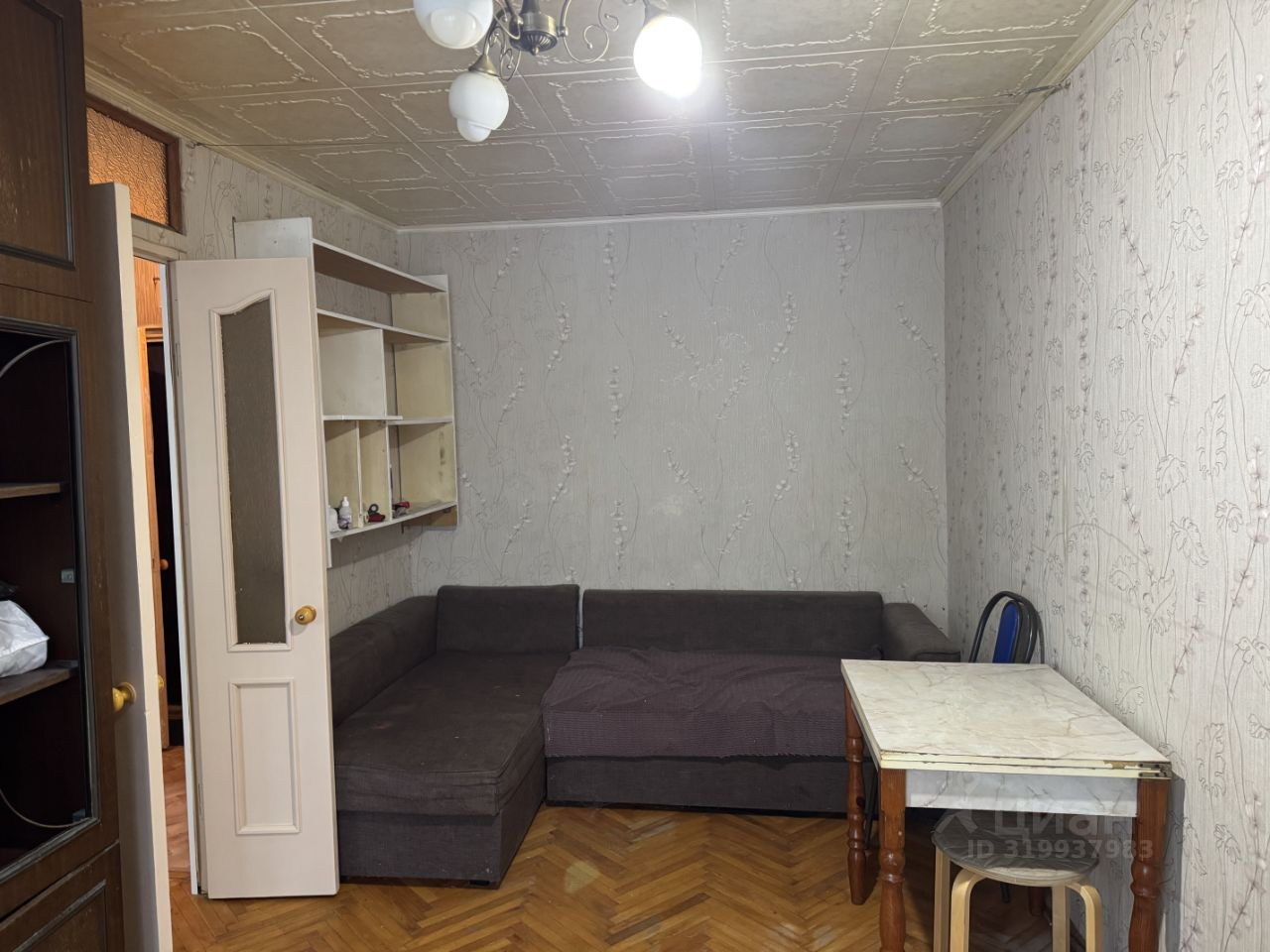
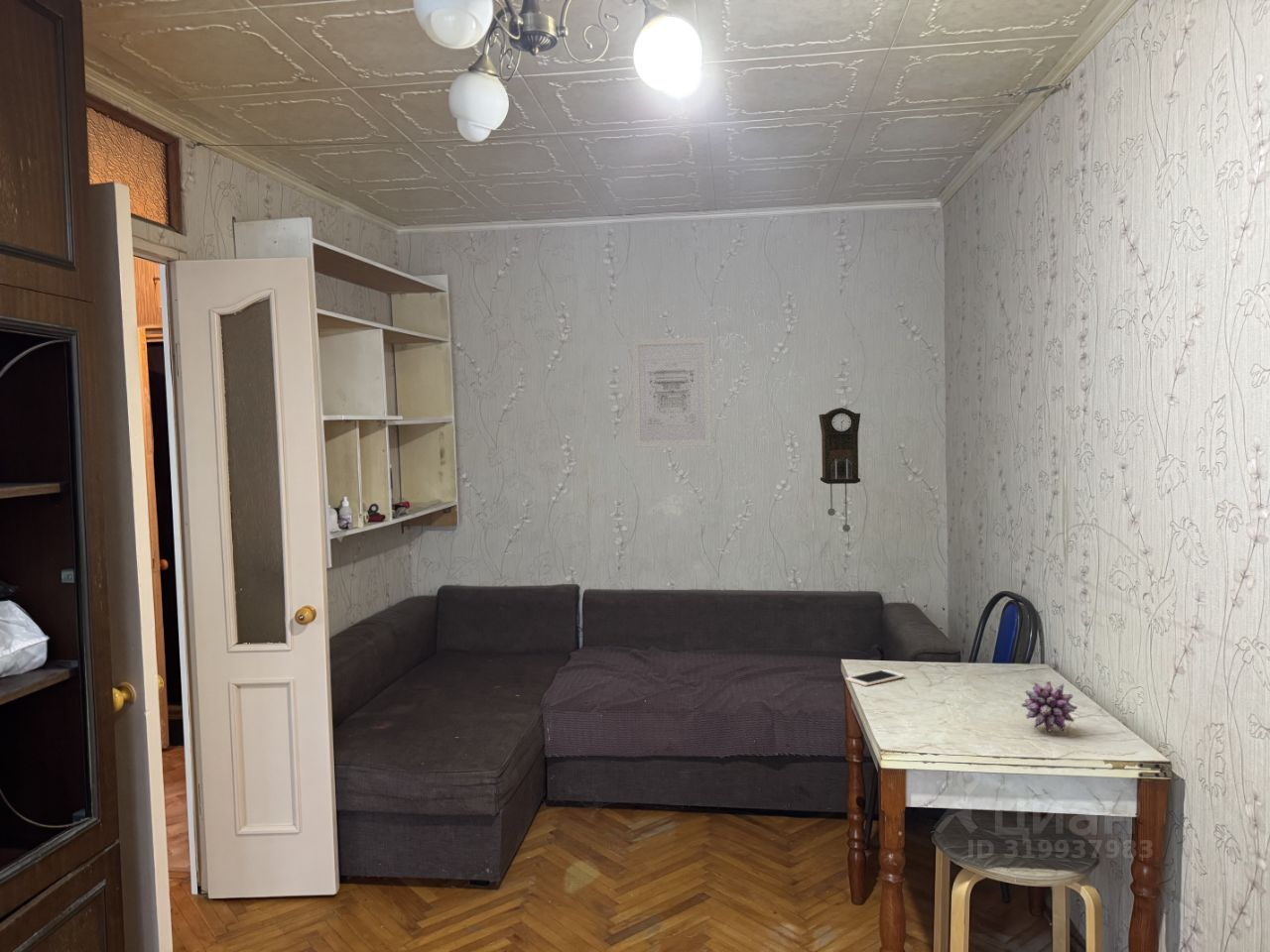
+ flower (1049, 706)
+ pendulum clock (839, 471)
+ wall art (672, 392)
+ cell phone (875, 677)
